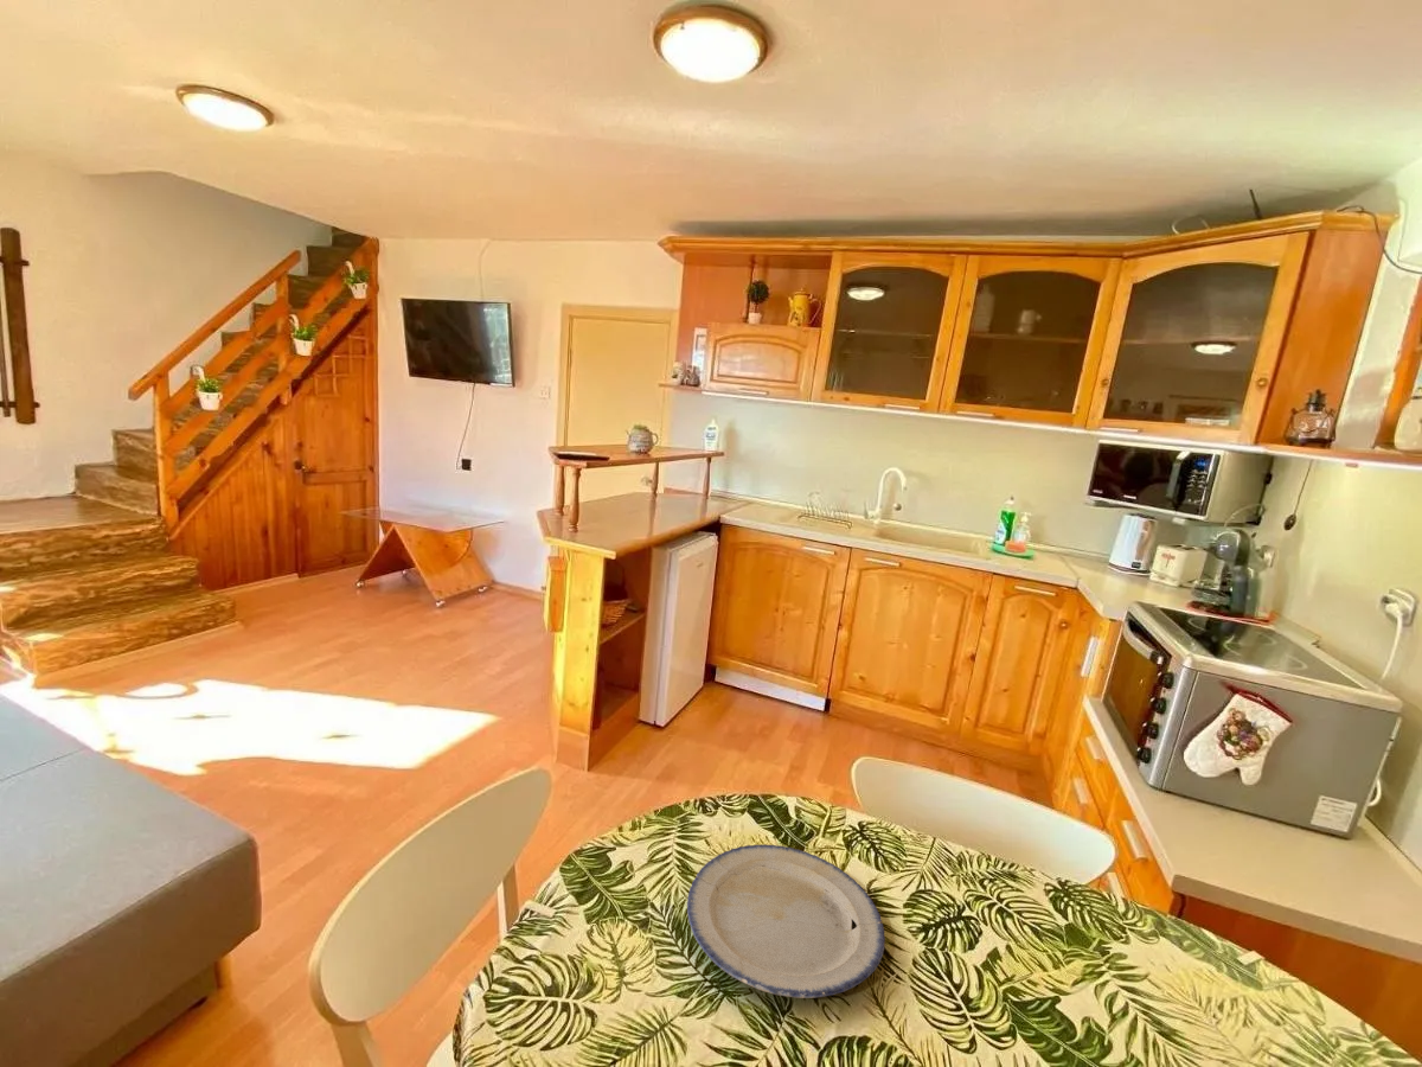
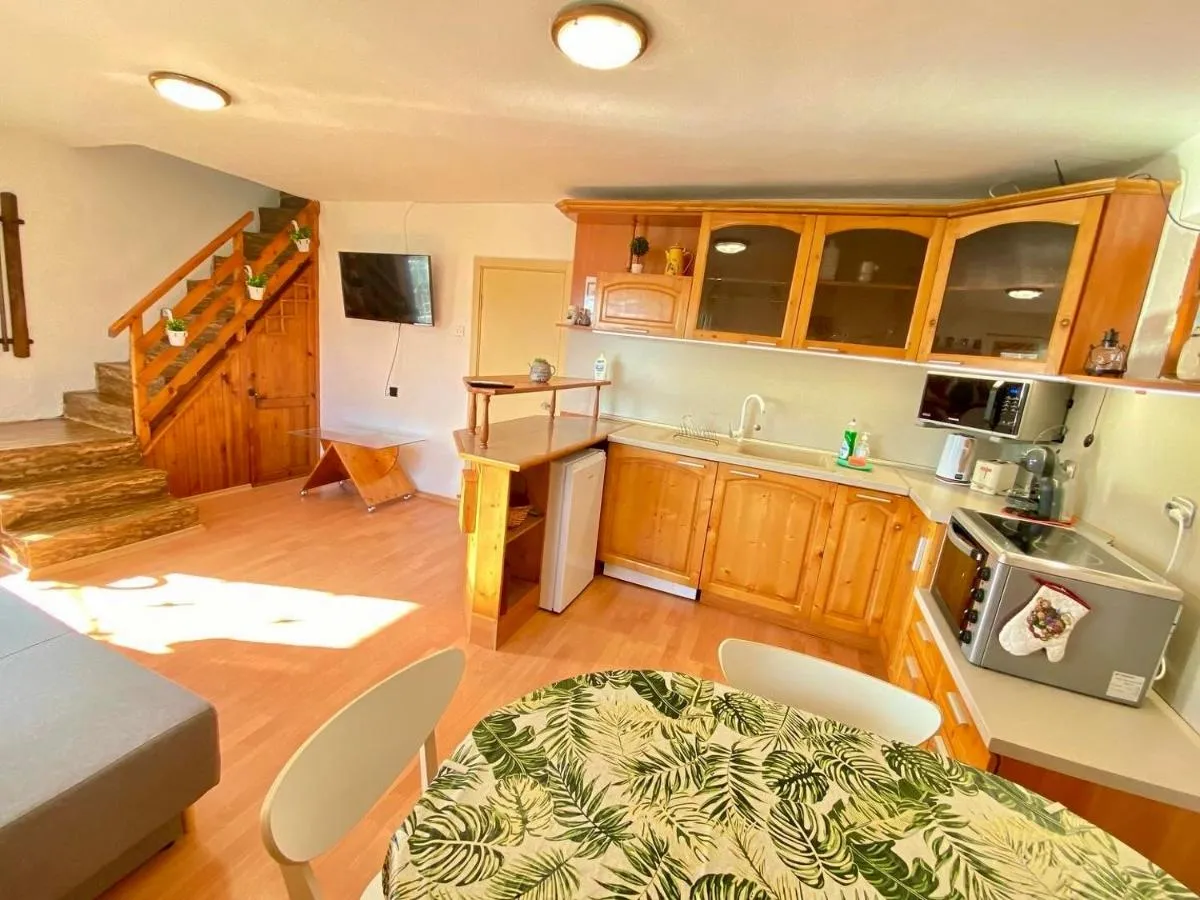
- plate (783, 914)
